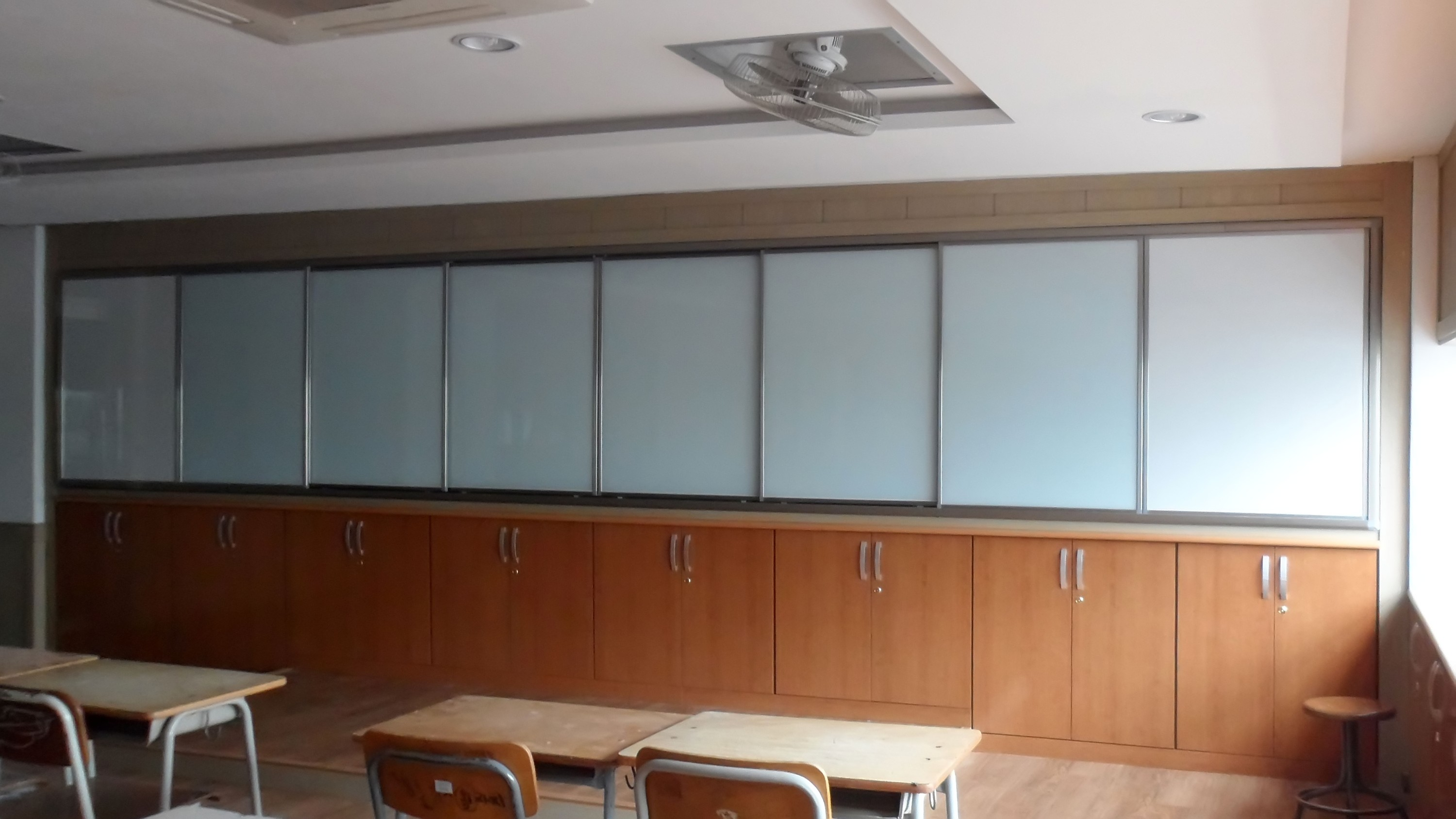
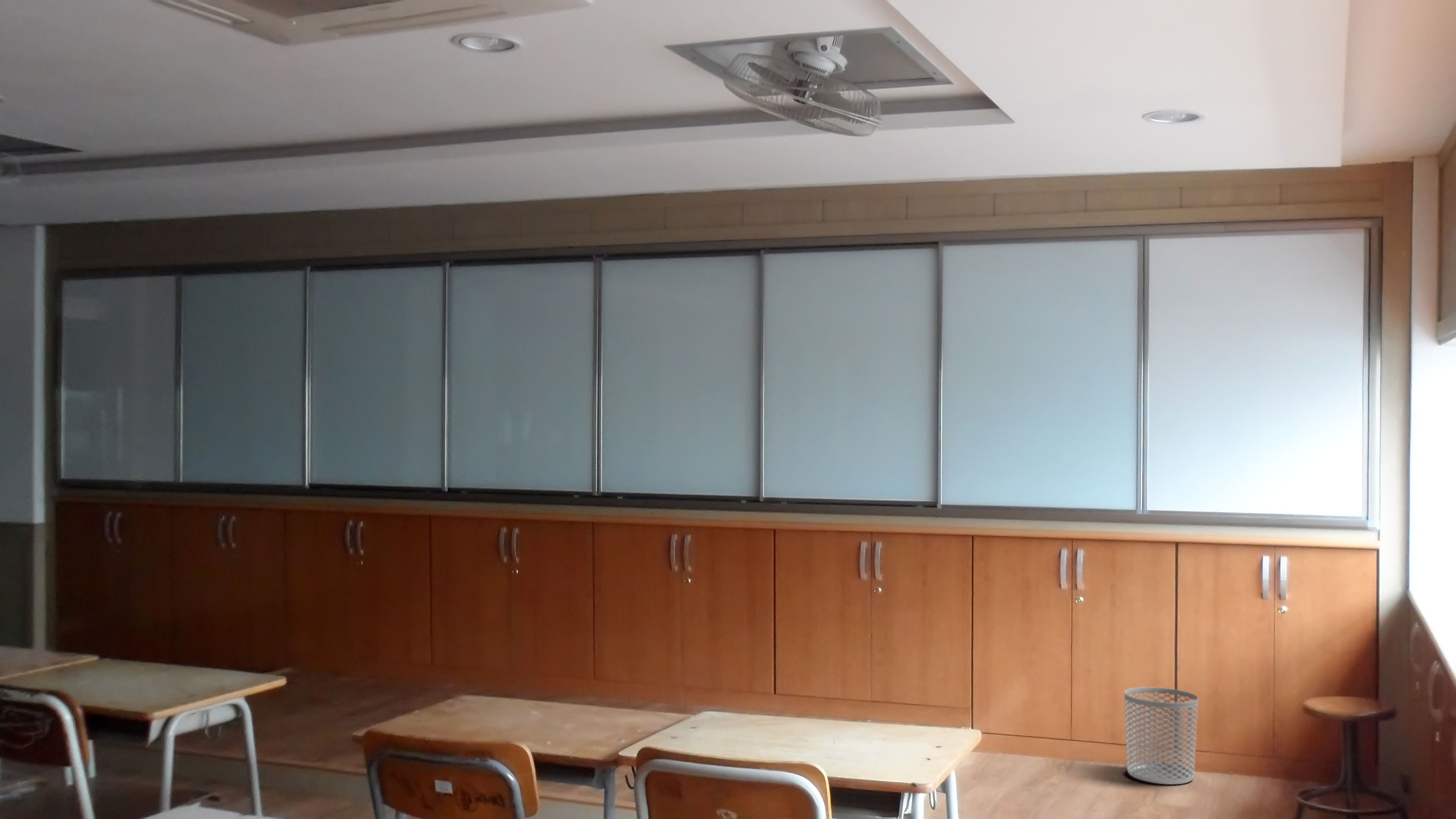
+ waste bin (1160, 735)
